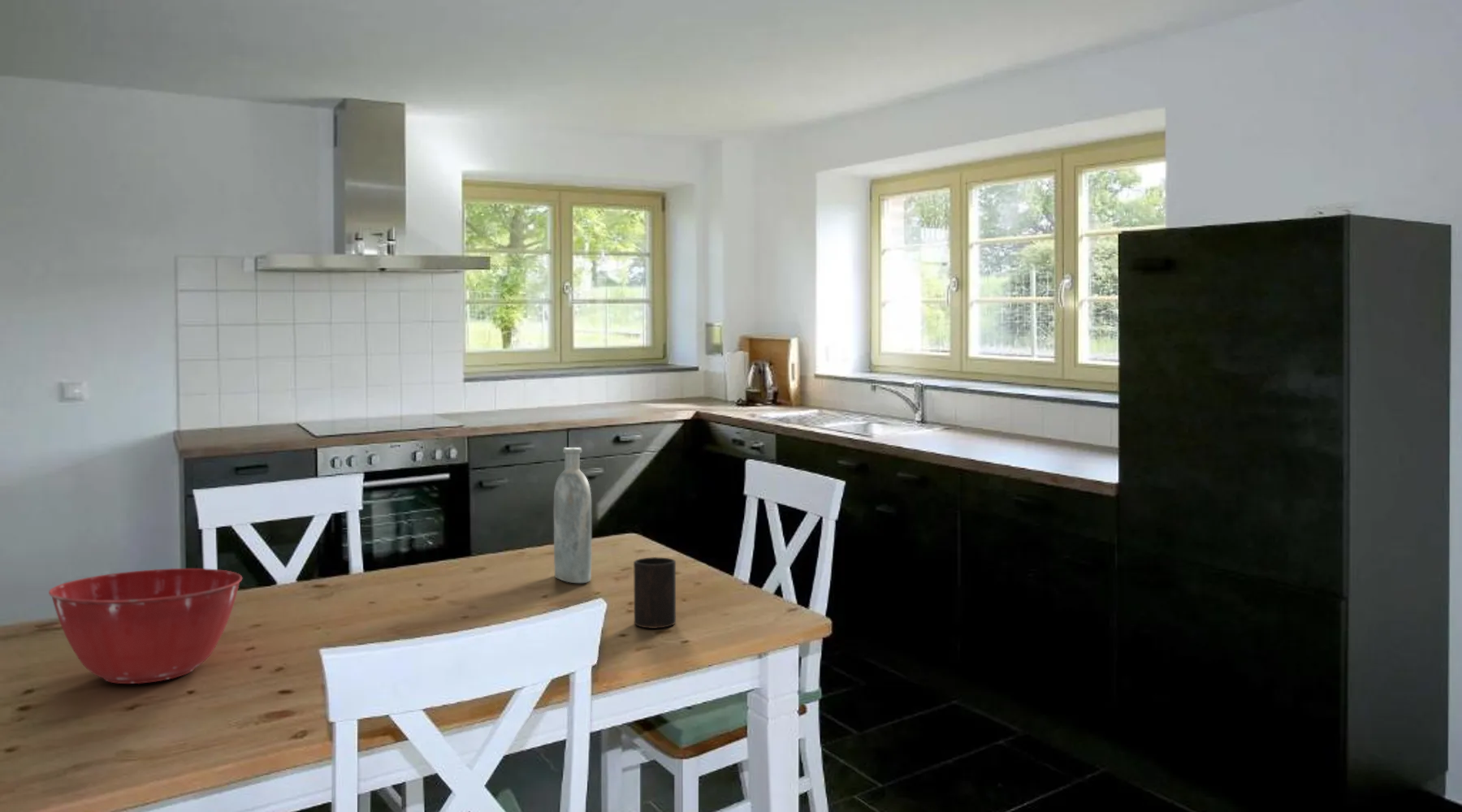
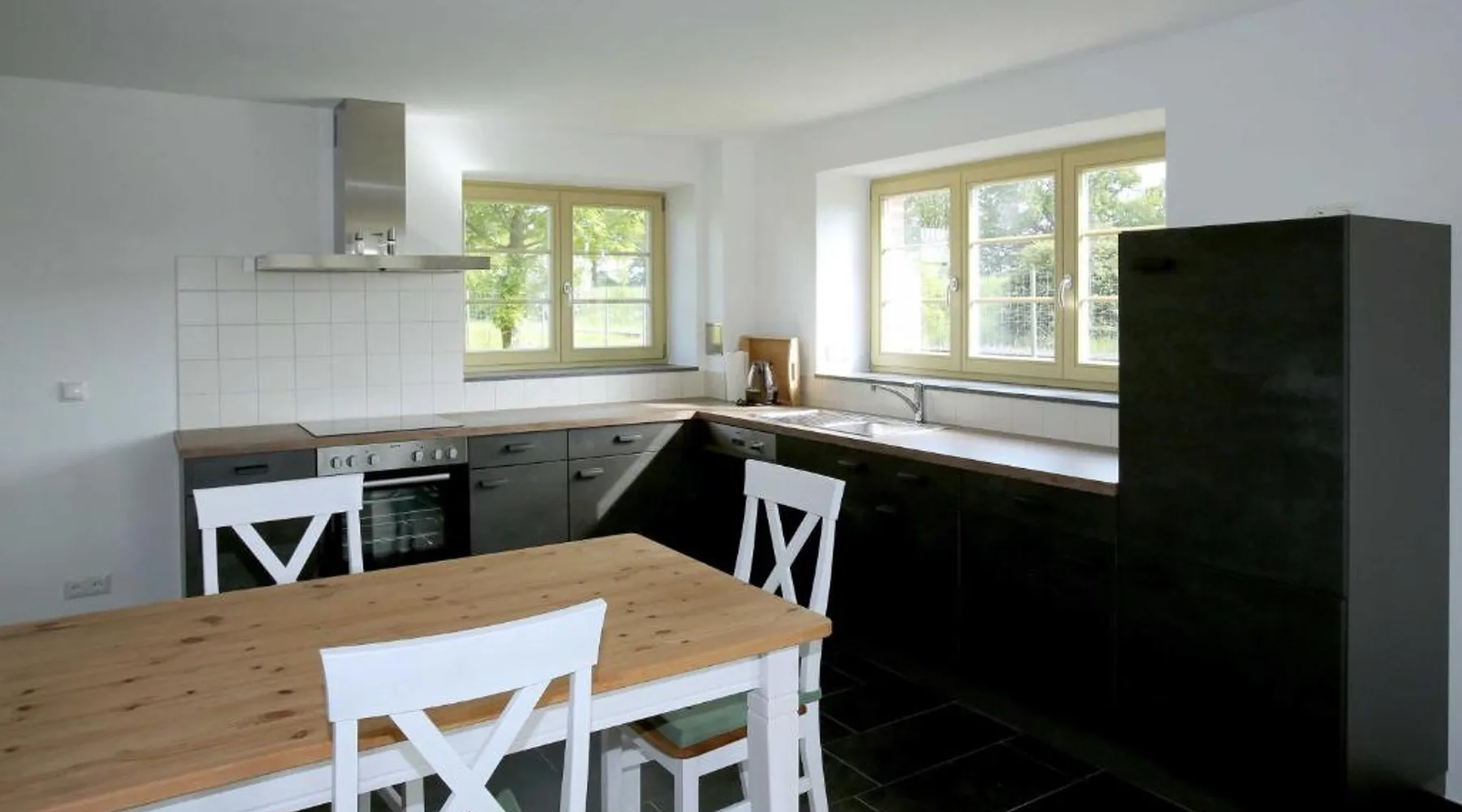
- cup (655, 592)
- mixing bowl (150, 627)
- bottle (572, 513)
